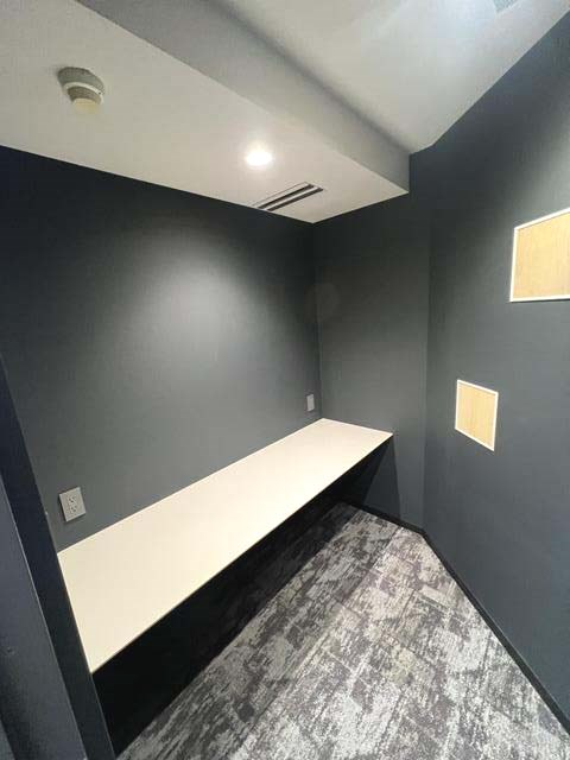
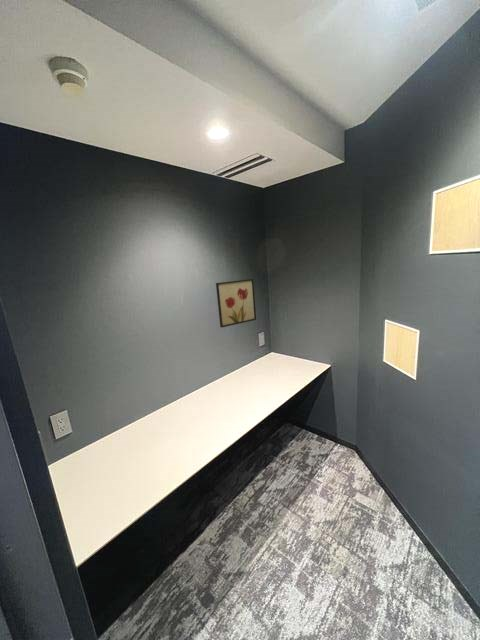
+ wall art (236, 302)
